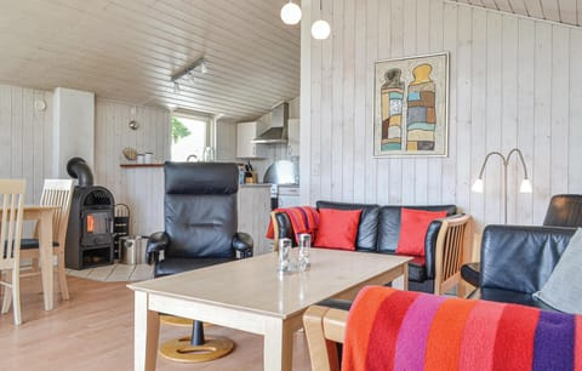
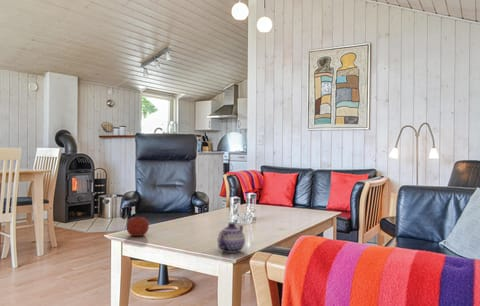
+ teapot (231, 236)
+ fruit (137, 224)
